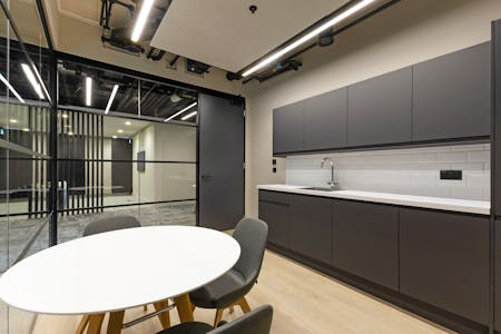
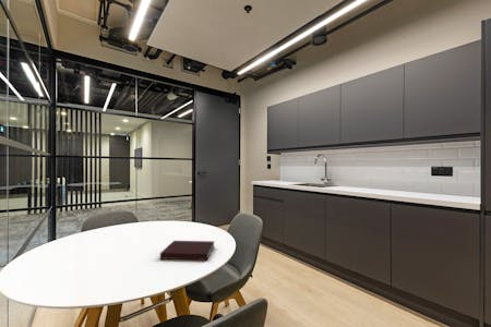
+ notebook (189, 249)
